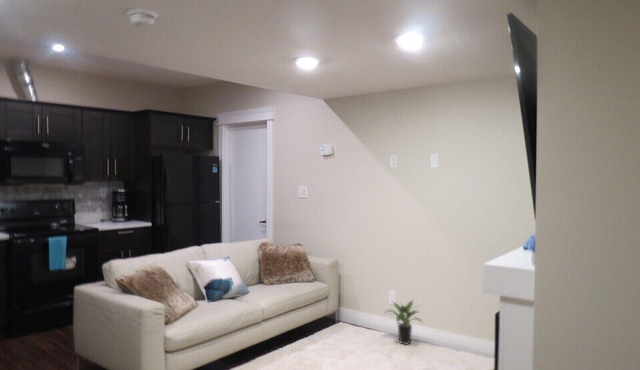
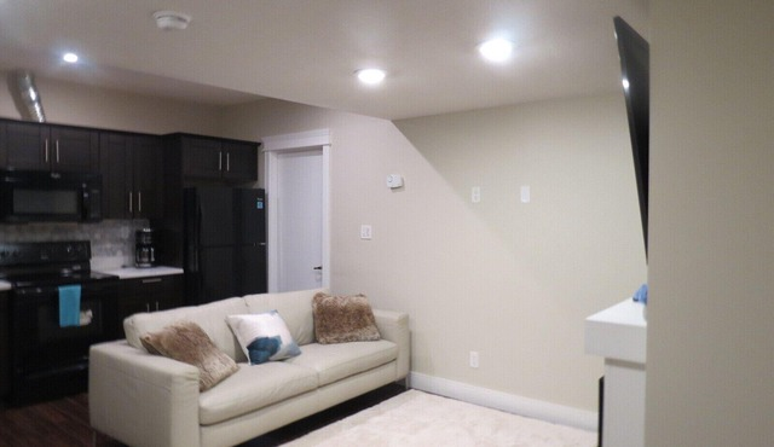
- potted plant (404, 322)
